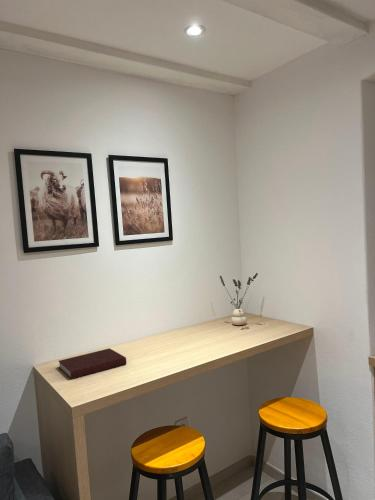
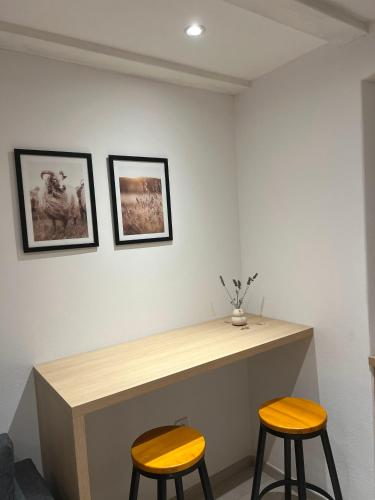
- notebook (92, 362)
